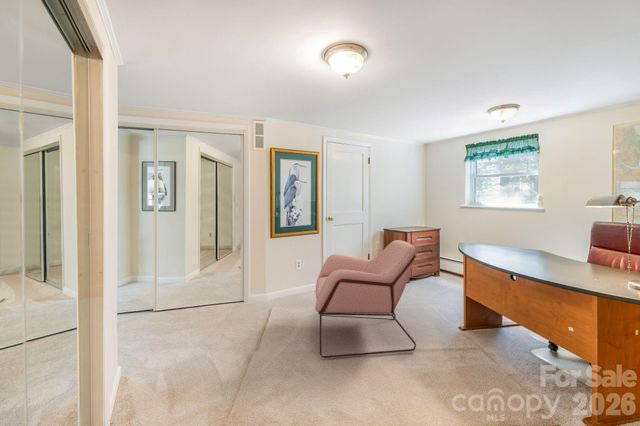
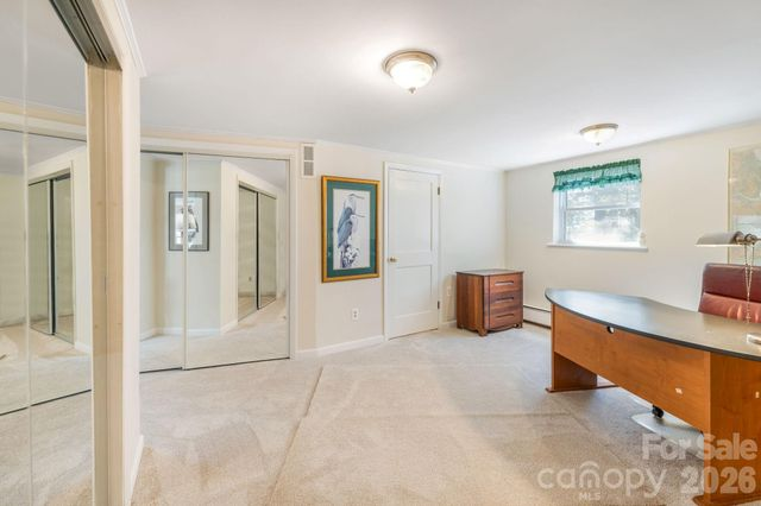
- armchair (362, 287)
